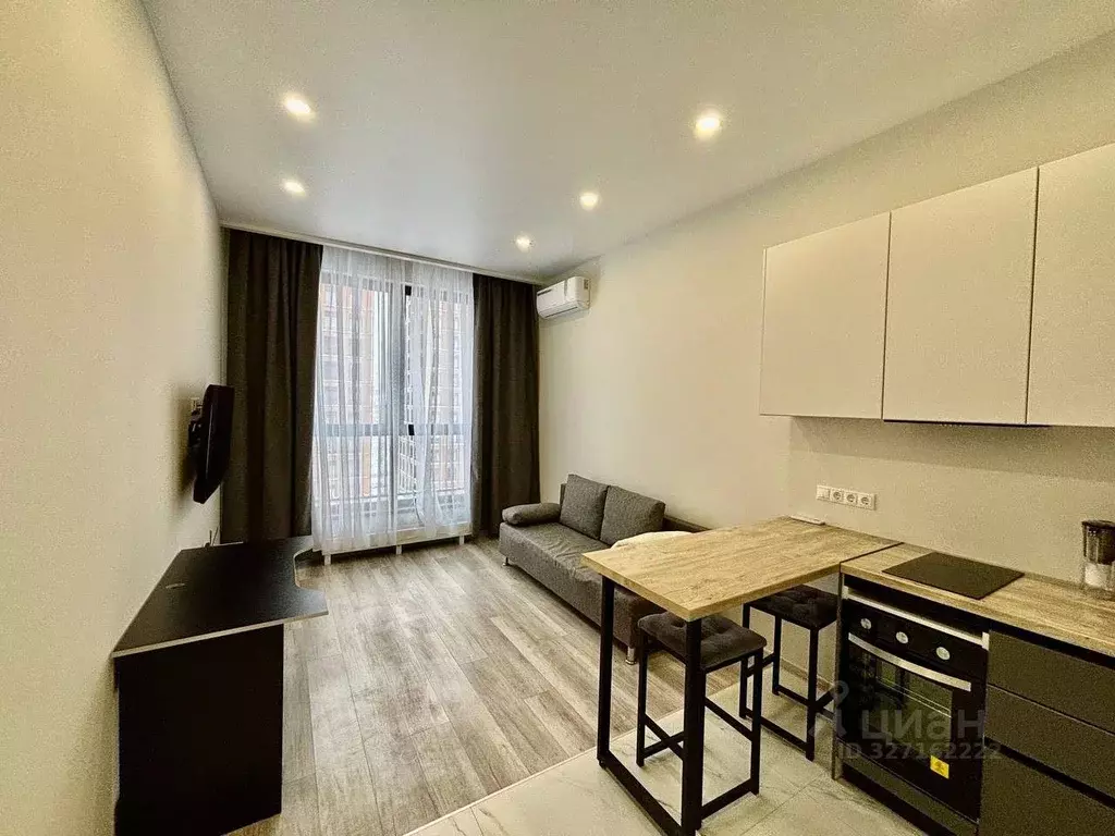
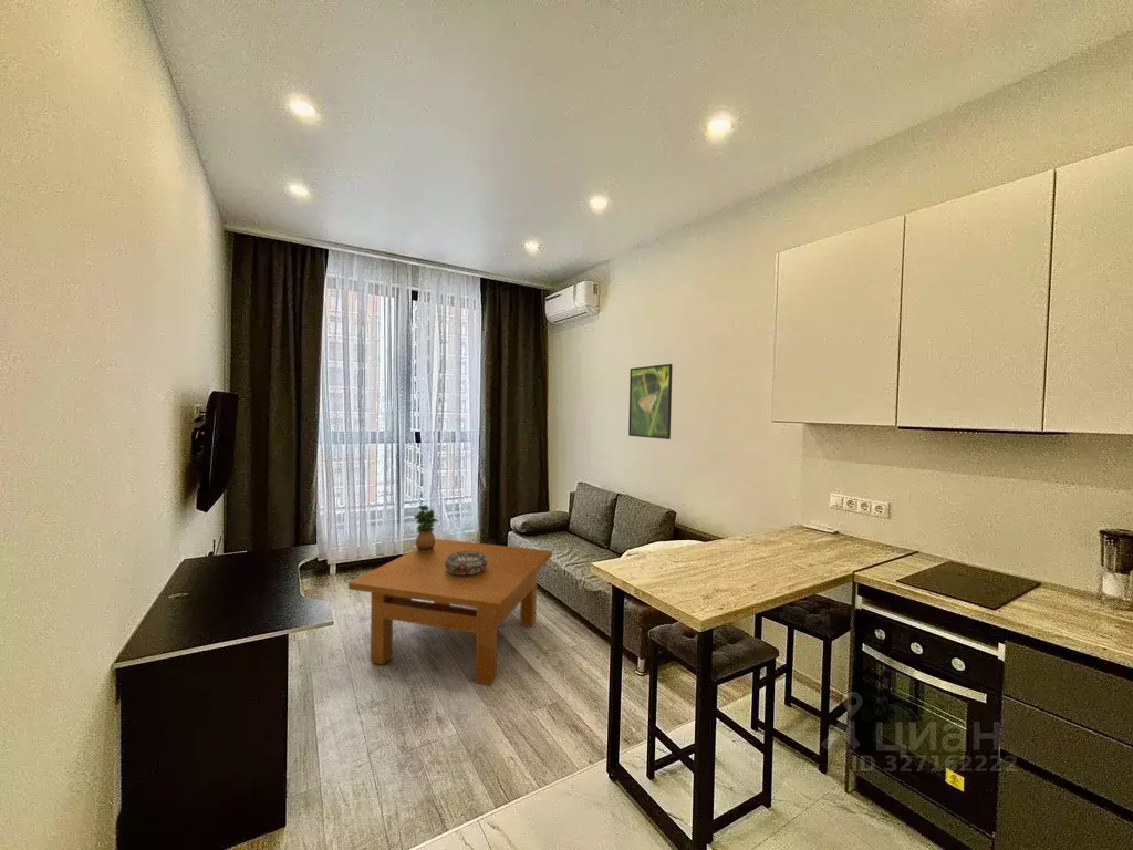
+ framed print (648, 402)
+ potted plant (425, 527)
+ table (460, 602)
+ decorative bowl (466, 562)
